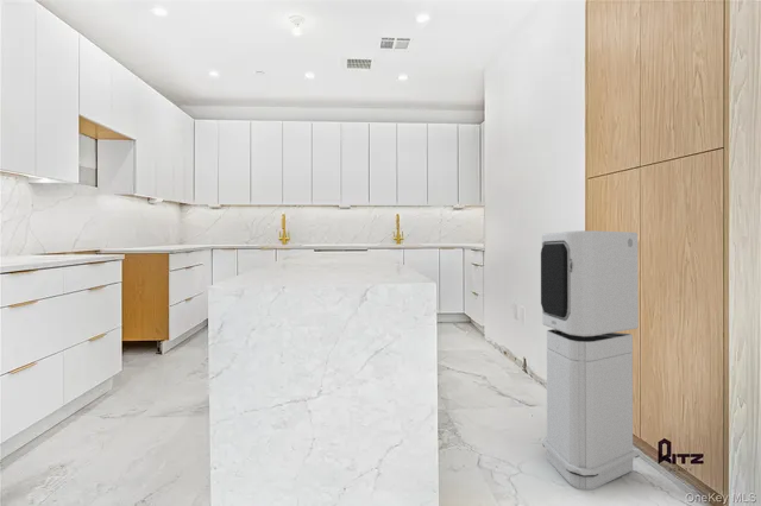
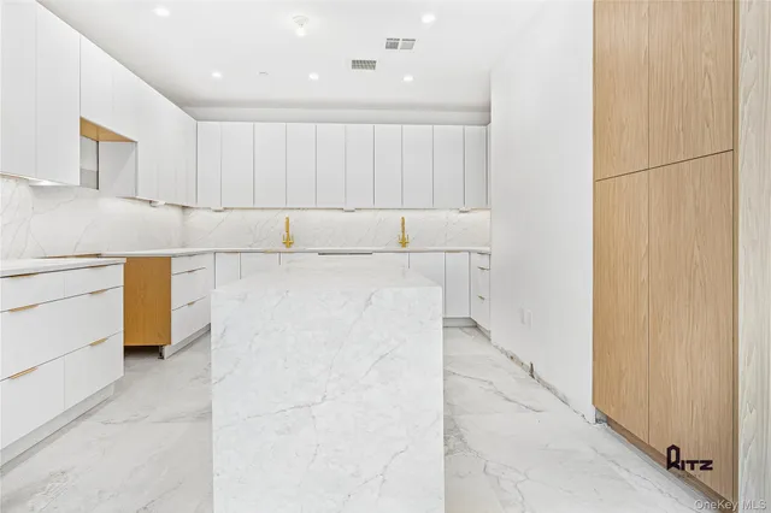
- air purifier (595, 352)
